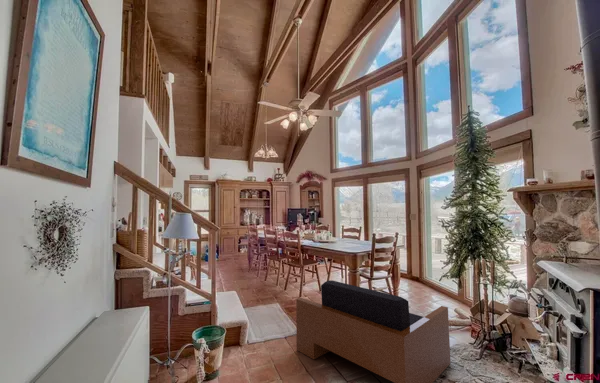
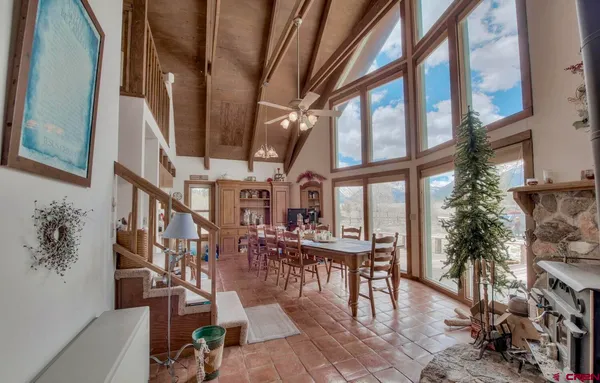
- armchair (371, 316)
